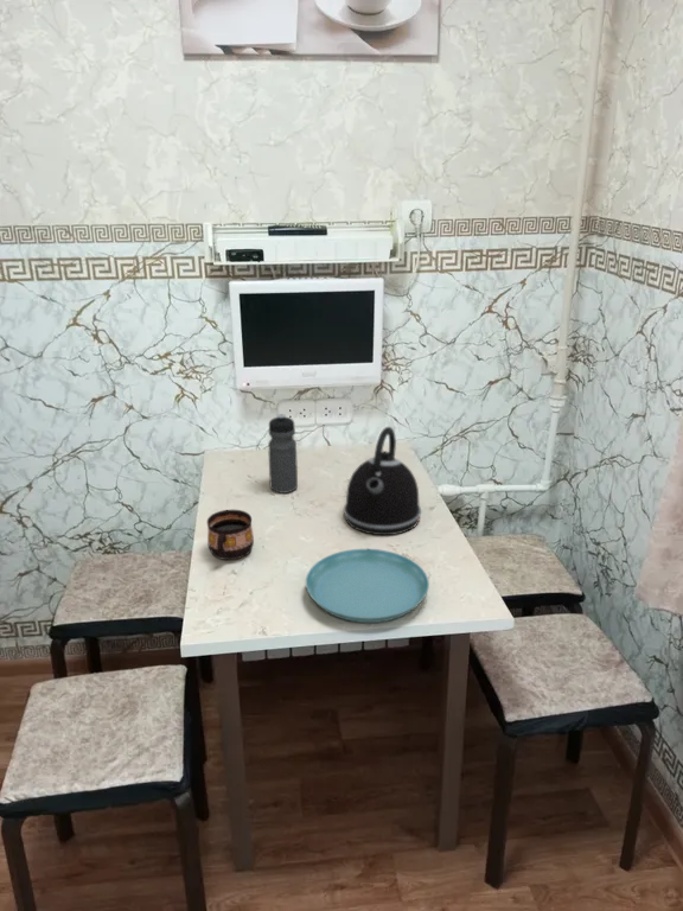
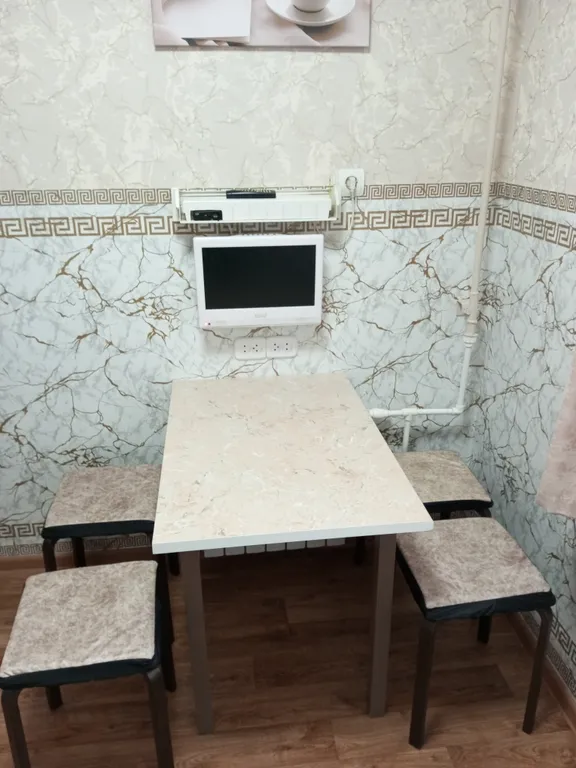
- water bottle (282, 452)
- cup (228, 536)
- saucer (366, 586)
- kettle (383, 474)
